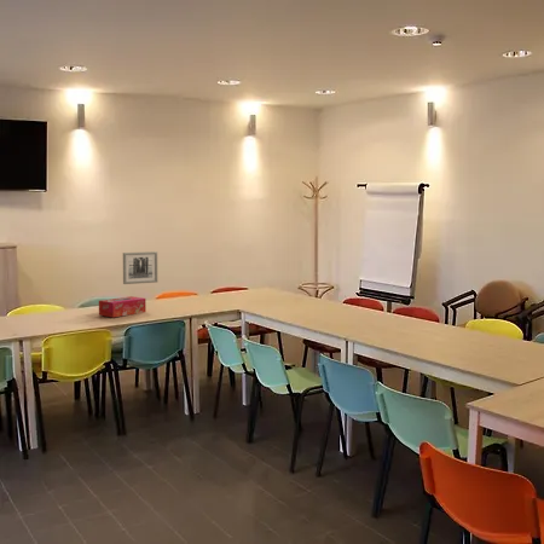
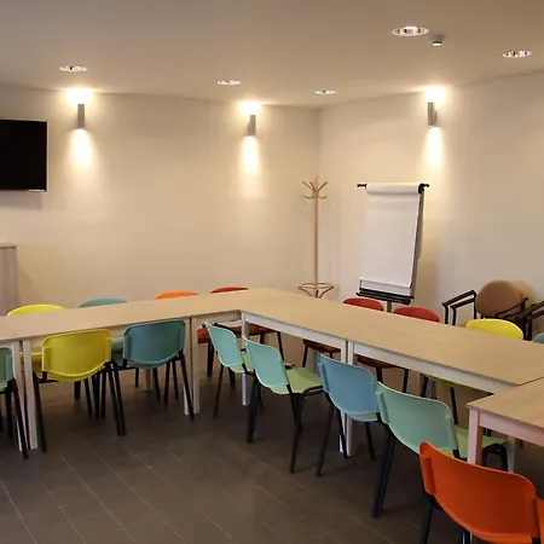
- wall art (140, 267)
- tissue box (122, 306)
